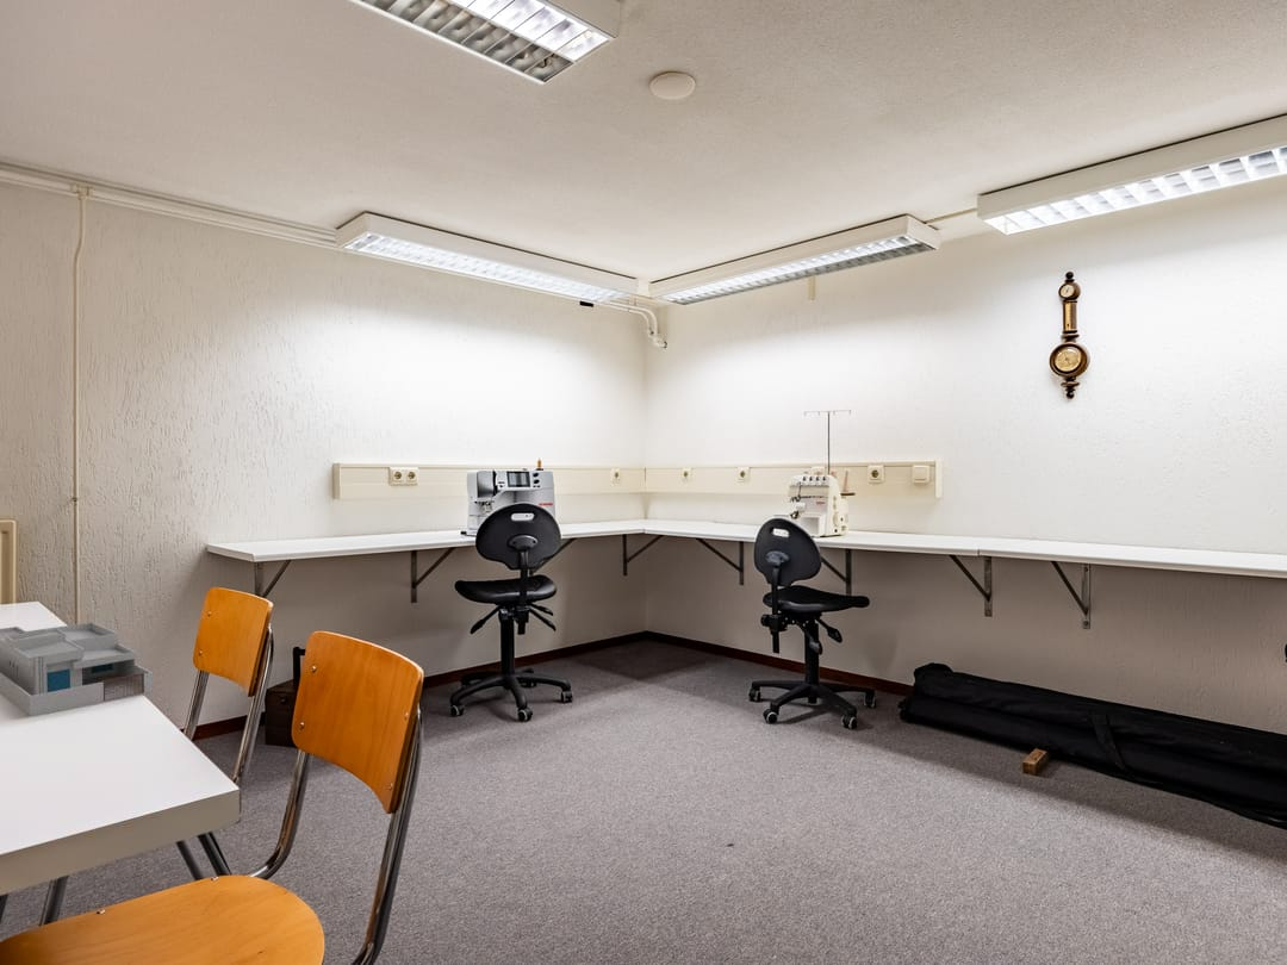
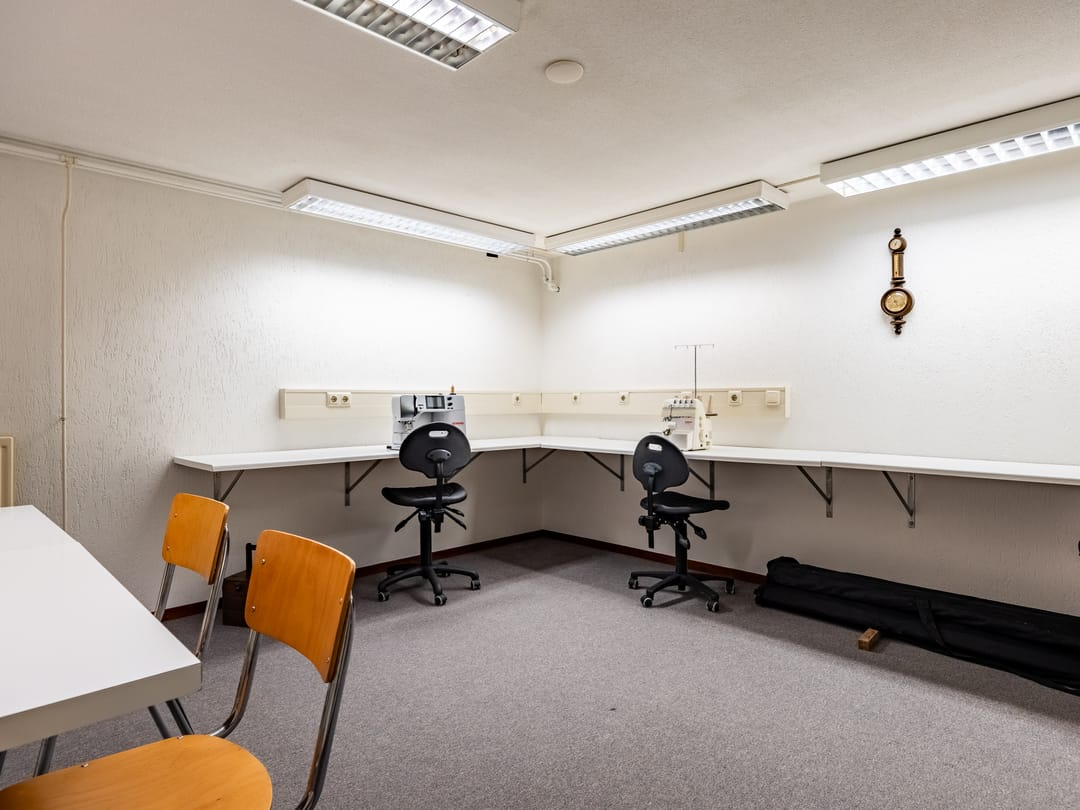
- desk organizer (54, 654)
